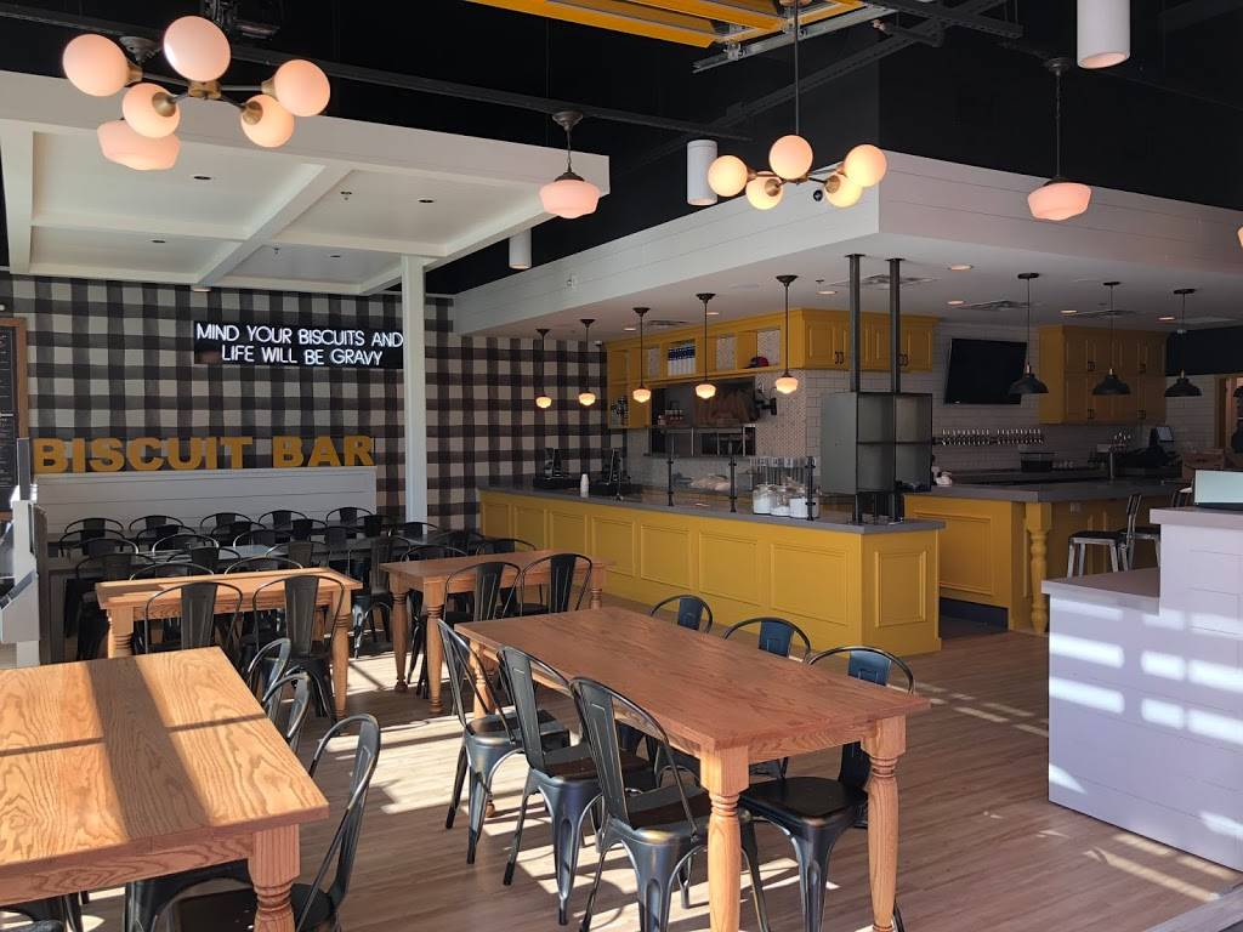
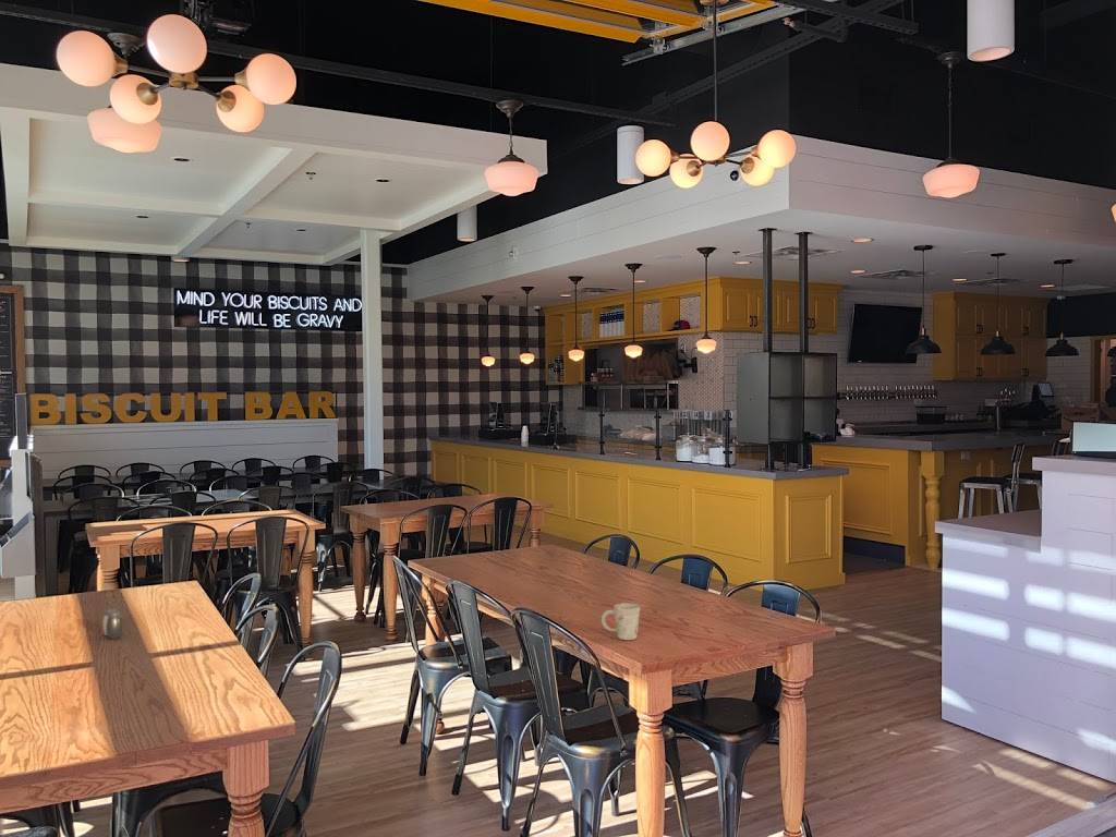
+ mug (620, 621)
+ salt and pepper shaker (112, 622)
